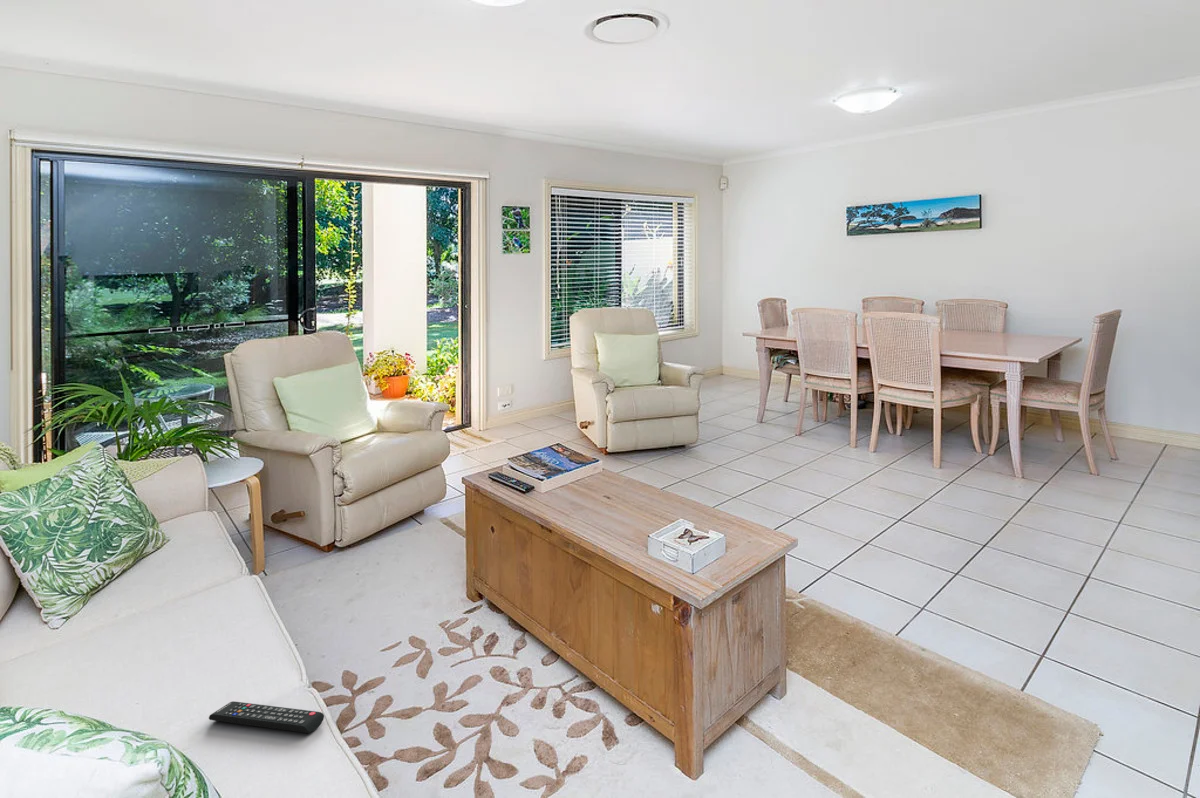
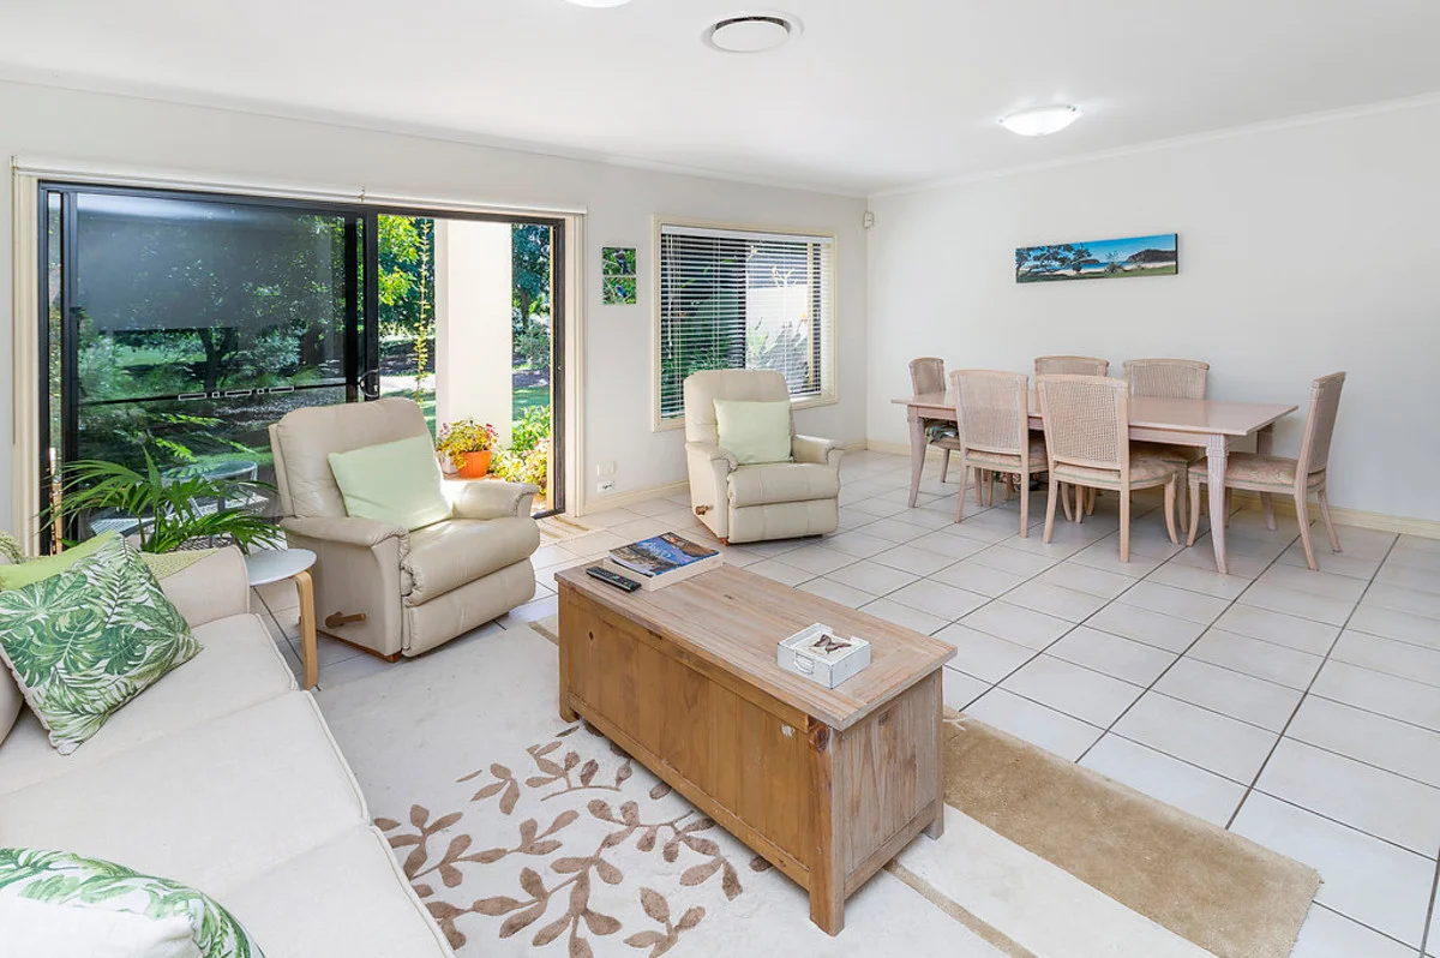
- remote control (266, 717)
